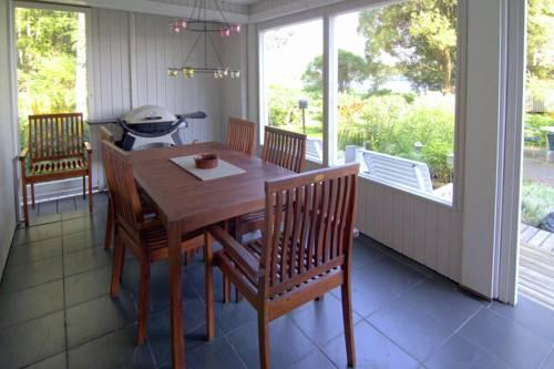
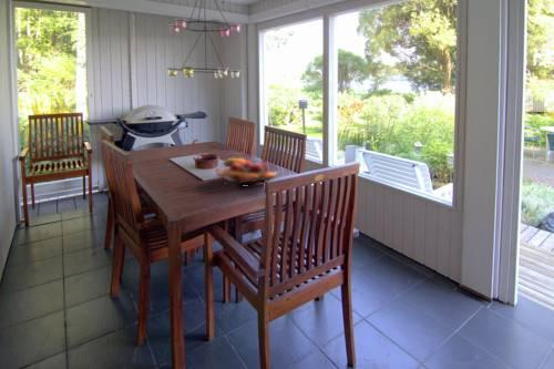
+ fruit basket (244, 171)
